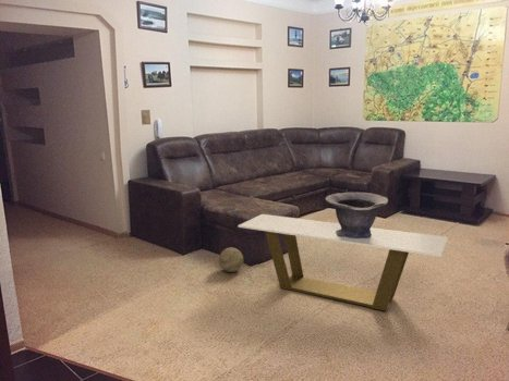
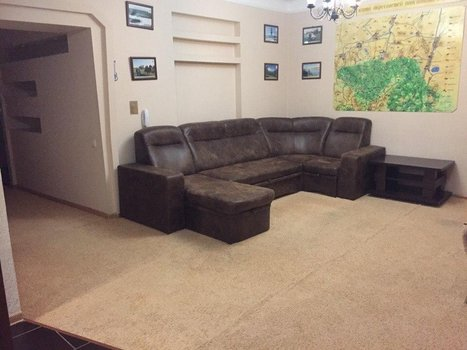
- decorative bowl (355, 214)
- coffee table (334, 283)
- decorative ball (231, 259)
